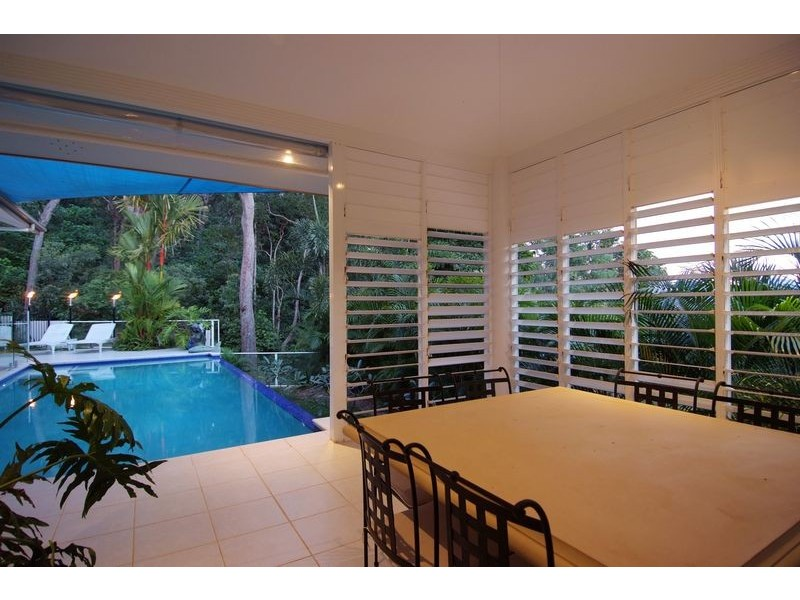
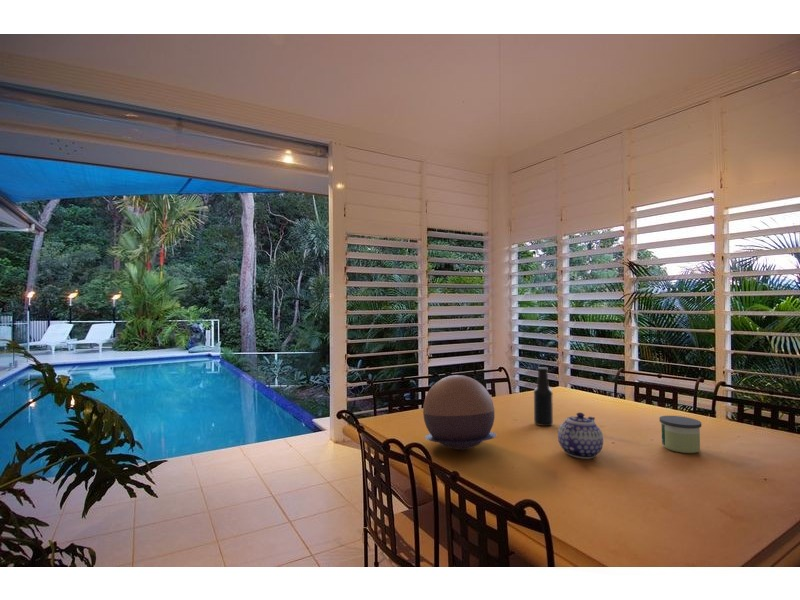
+ candle (680, 434)
+ teapot (580, 433)
+ beer bottle (543, 395)
+ decorative bowl (459, 411)
